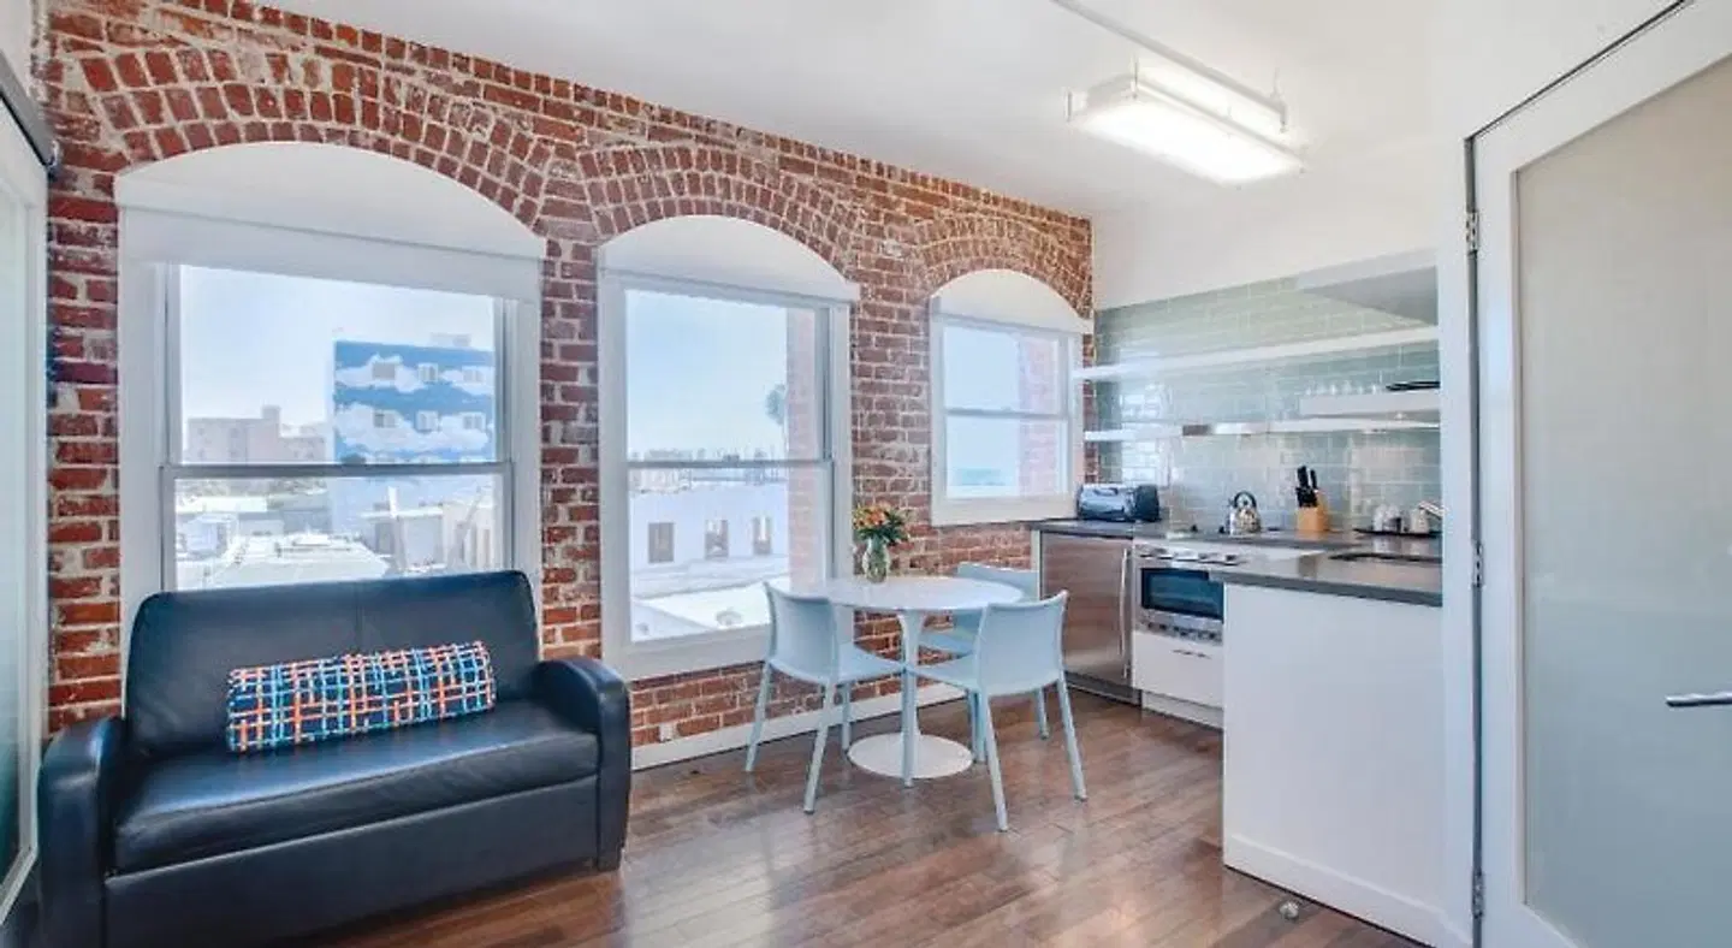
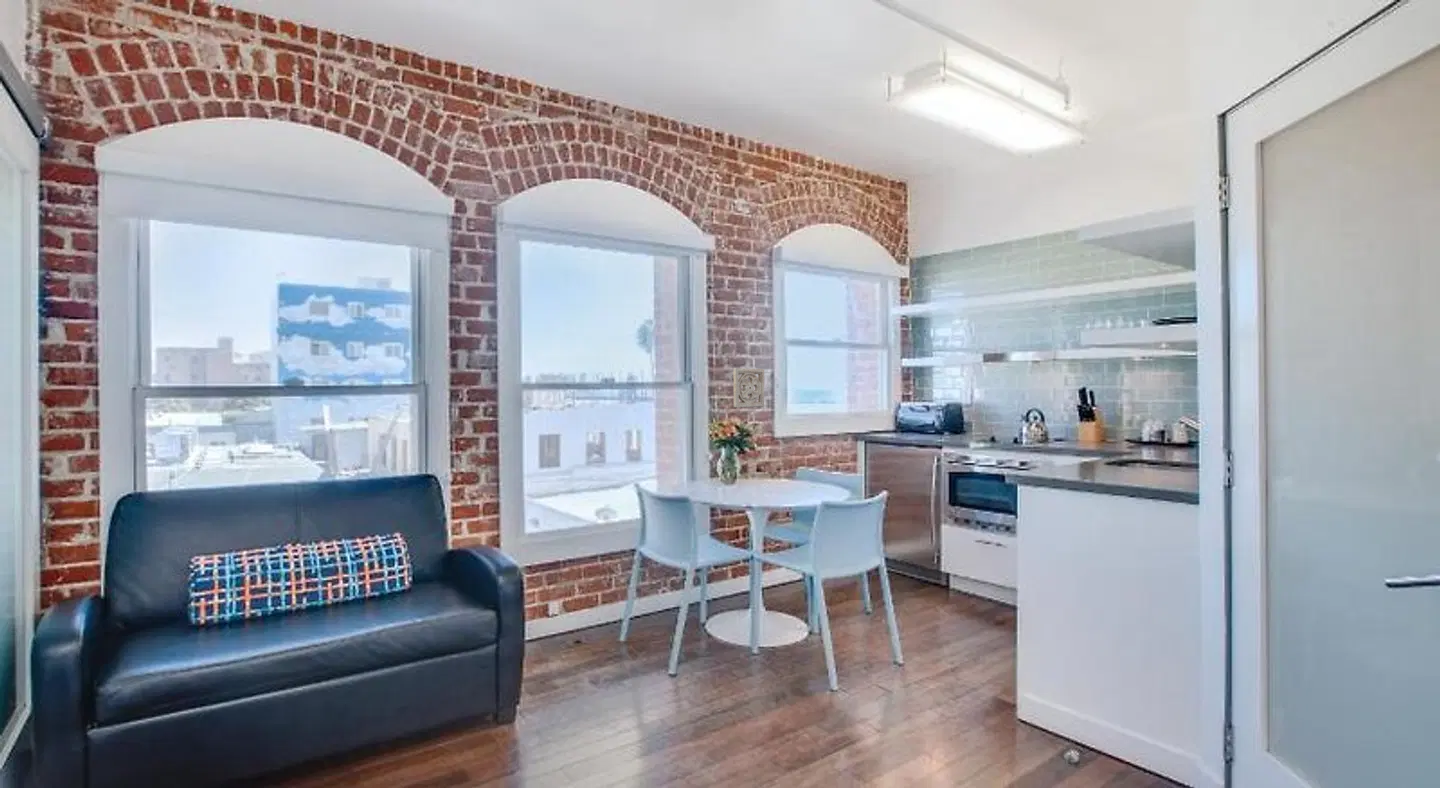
+ wall ornament (748, 388)
